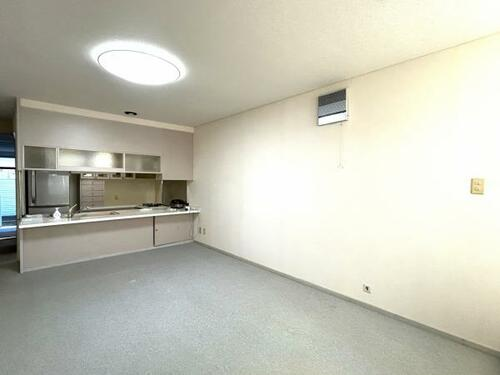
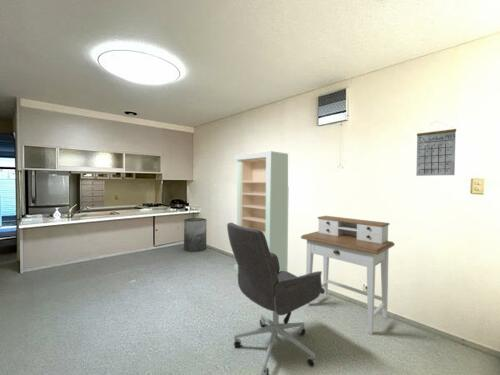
+ office chair (274, 285)
+ calendar (435, 148)
+ trash can (195, 234)
+ desk (345, 261)
+ storage cabinet (260, 214)
